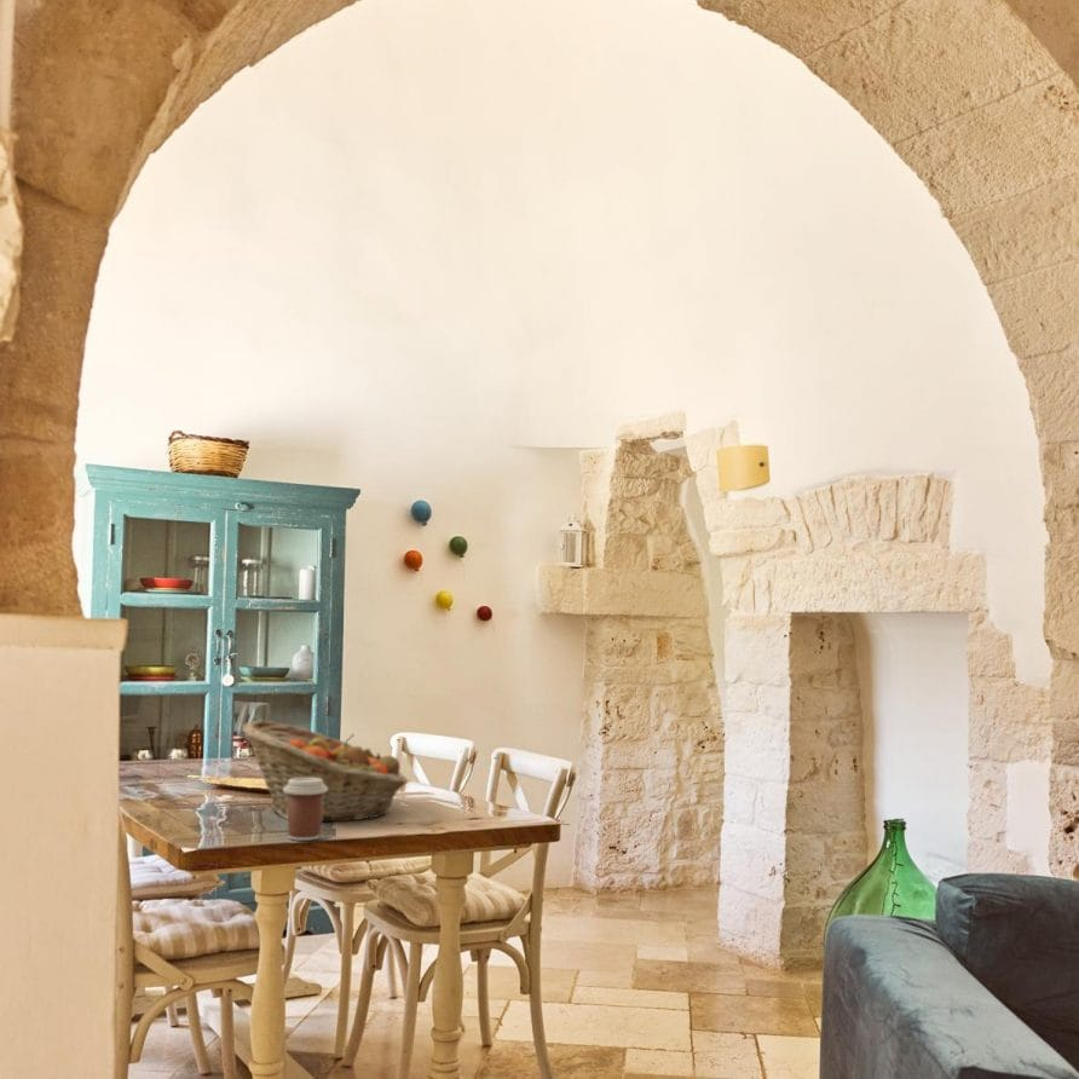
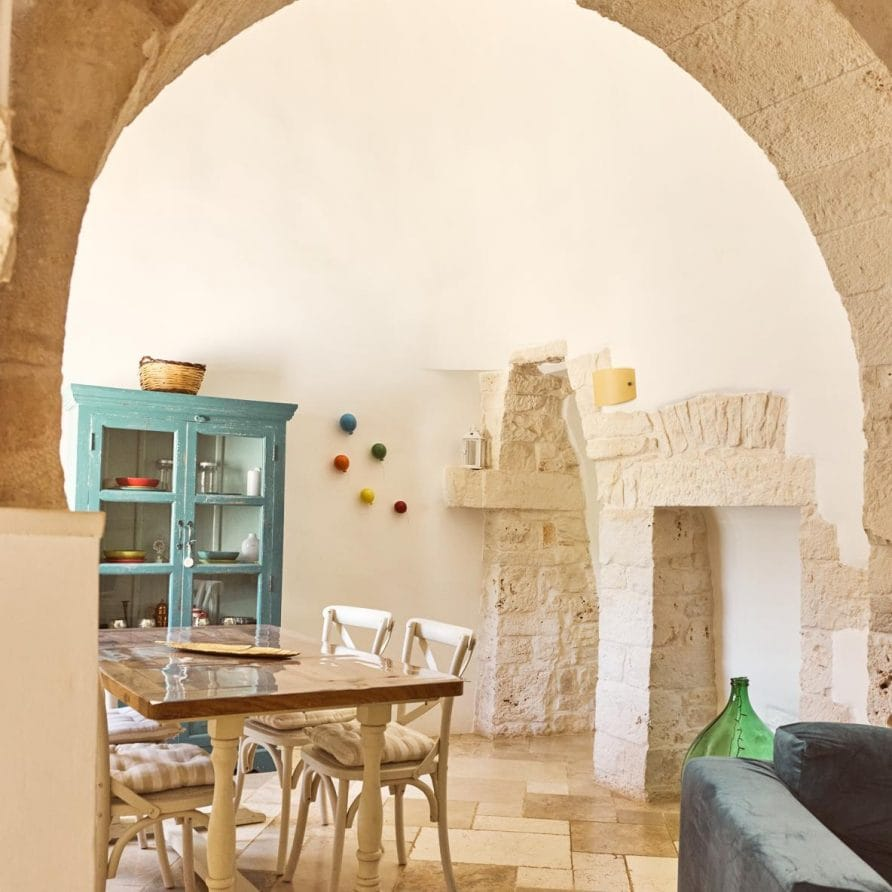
- fruit basket (324, 766)
- coffee cup (305, 808)
